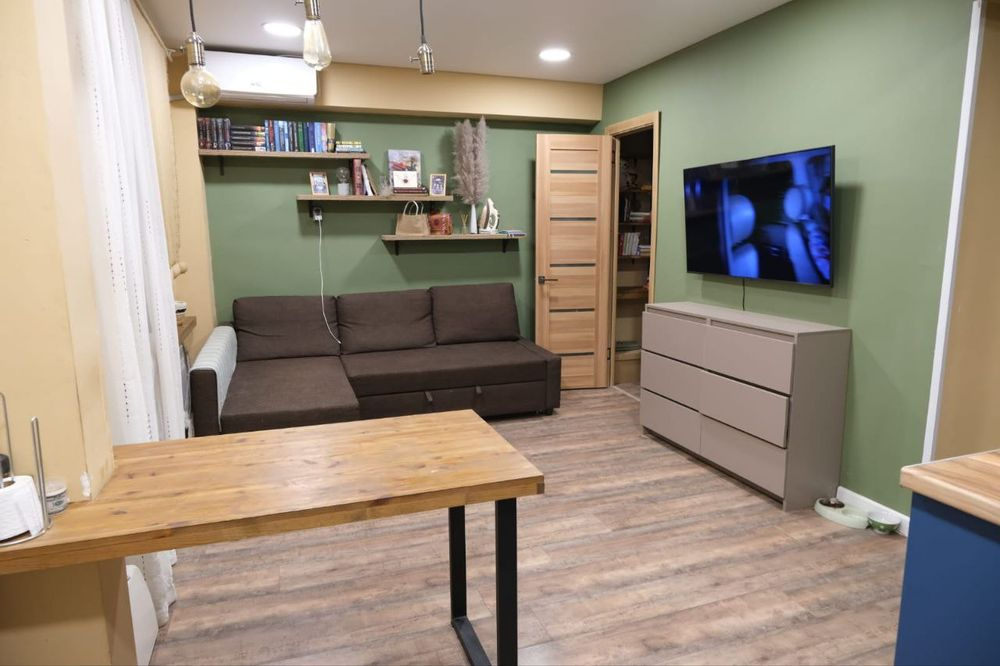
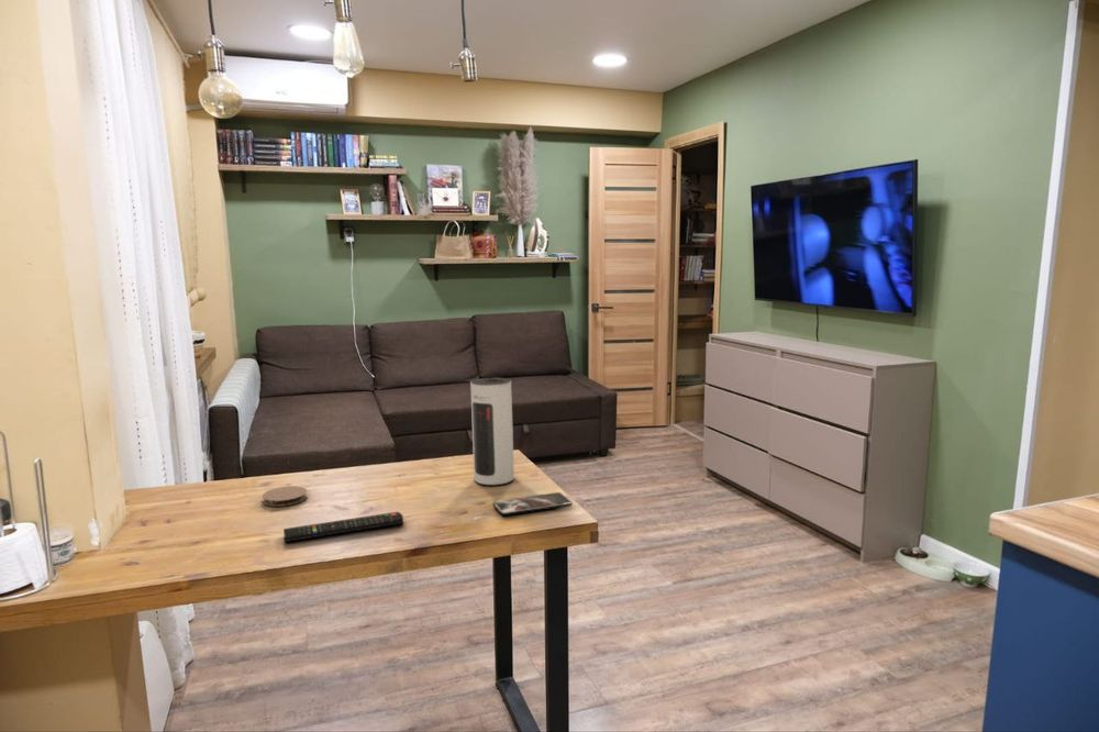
+ smartphone (532, 503)
+ speaker (492, 429)
+ remote control (345, 526)
+ coaster (285, 496)
